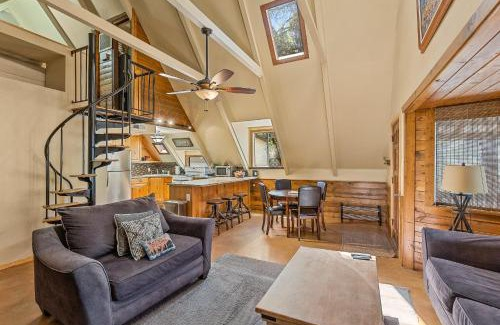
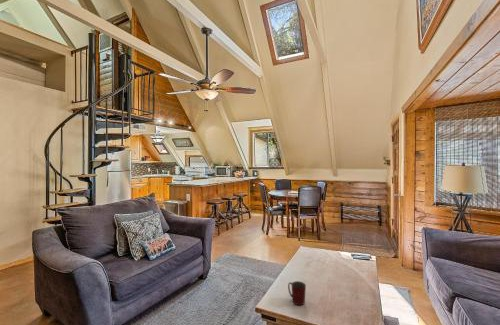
+ mug (296, 292)
